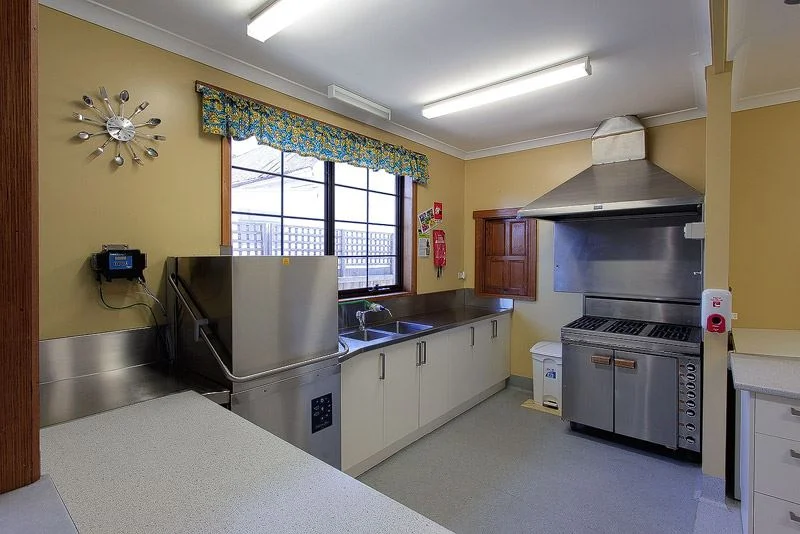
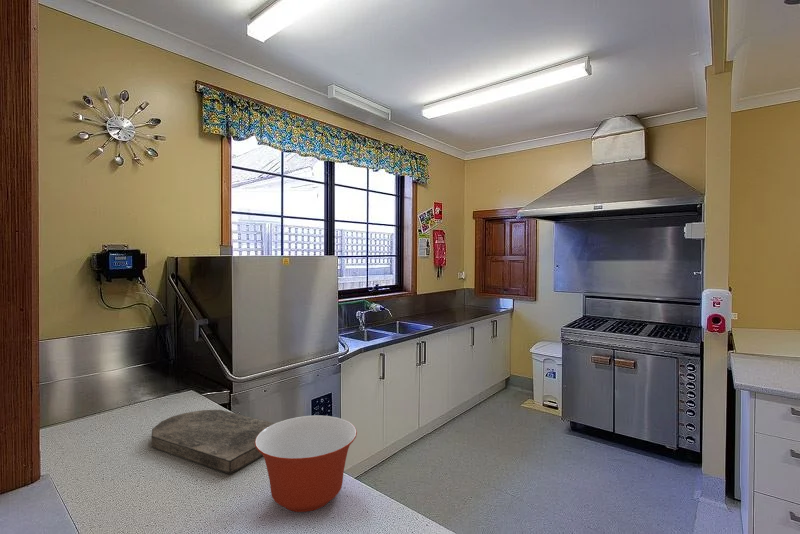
+ cutting board (214, 434)
+ mixing bowl (307, 465)
